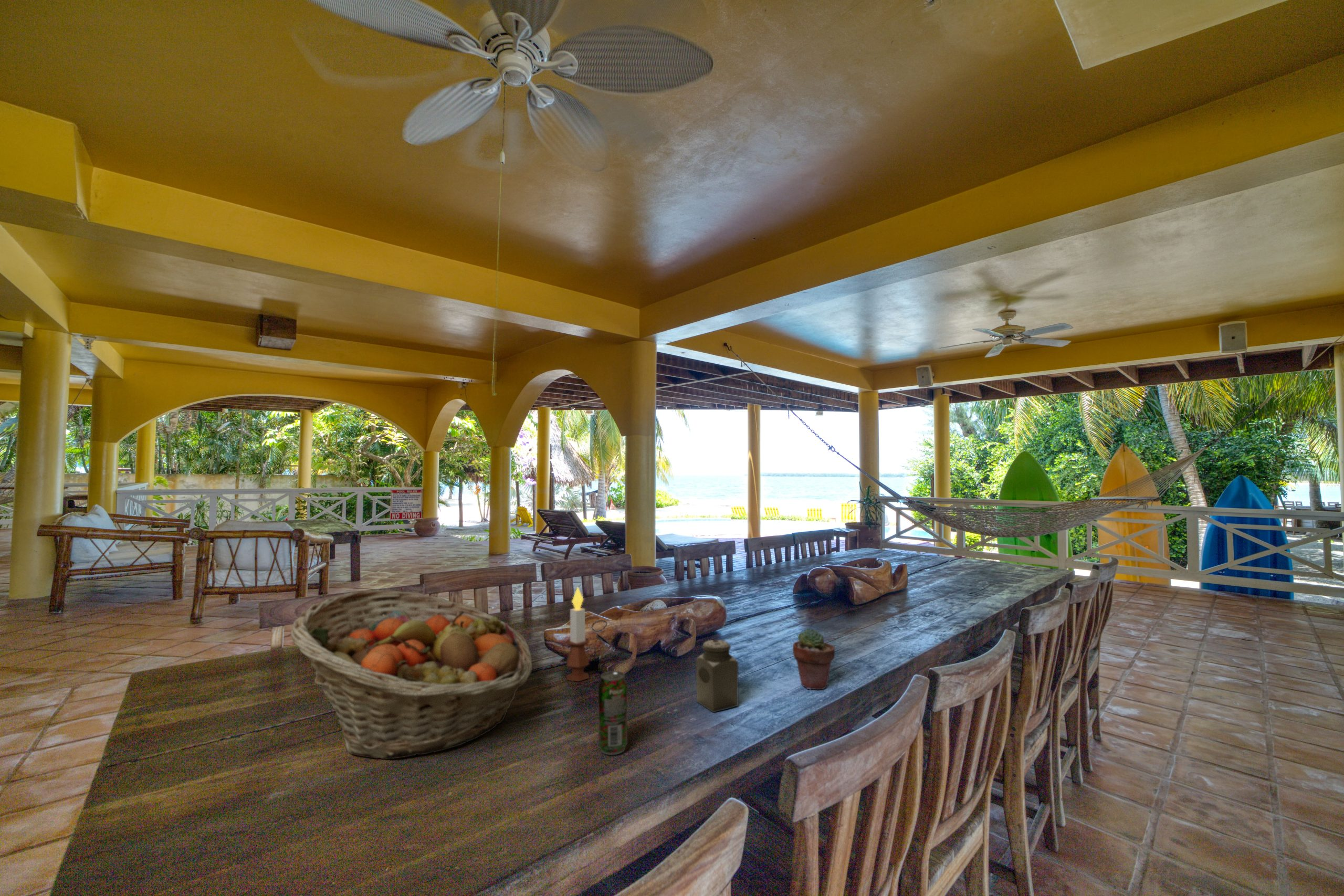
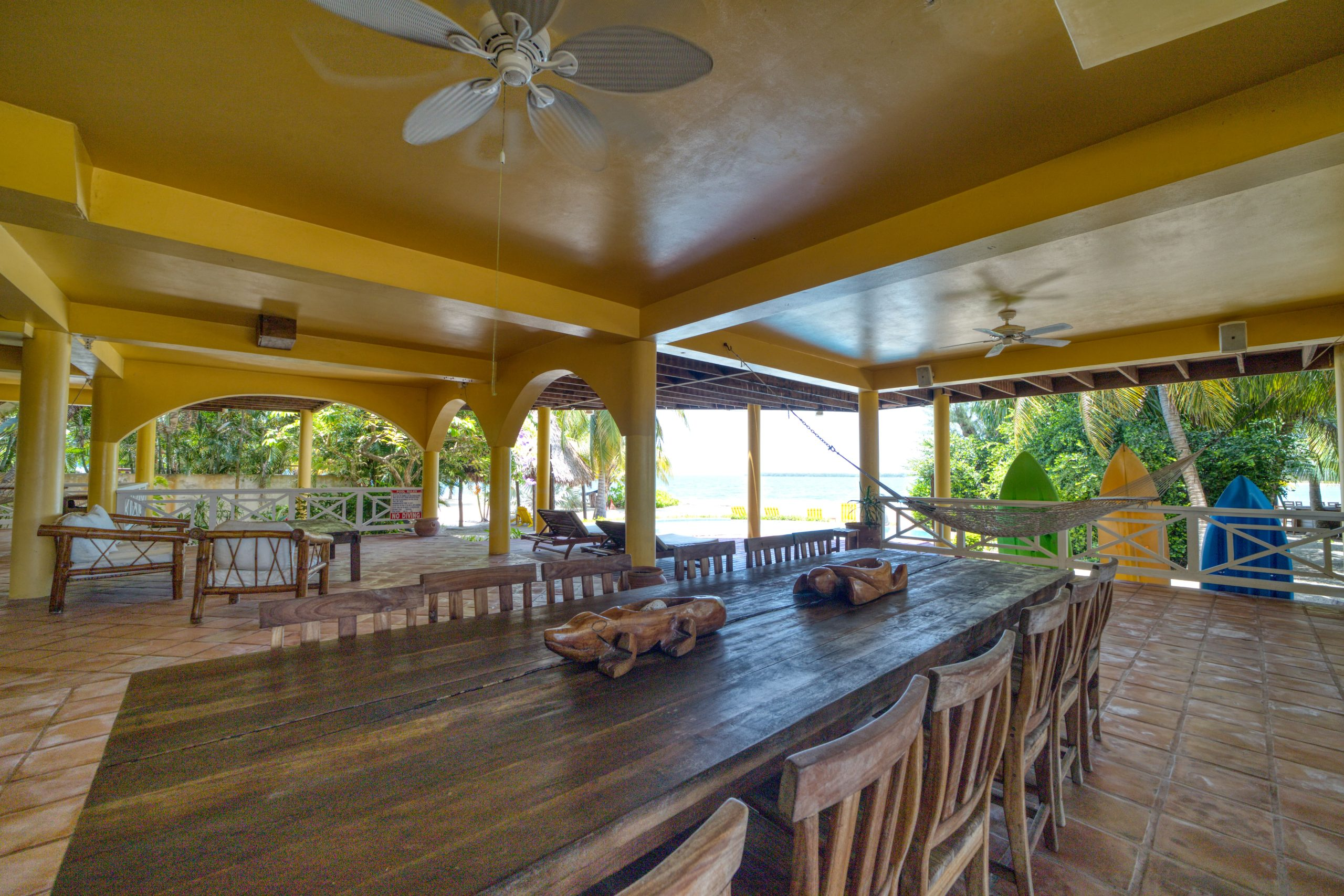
- candle (578, 631)
- salt shaker (717, 672)
- beverage can (613, 712)
- fruit basket (424, 656)
- potted succulent (813, 657)
